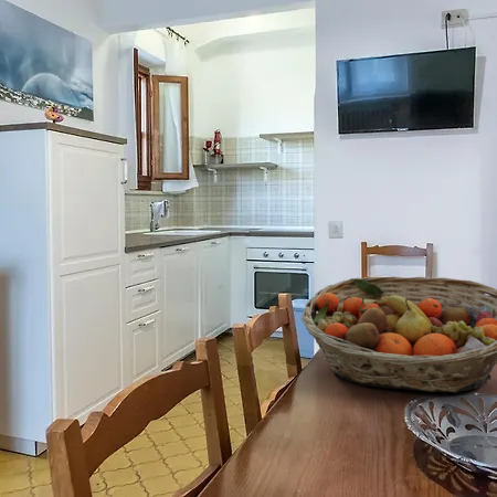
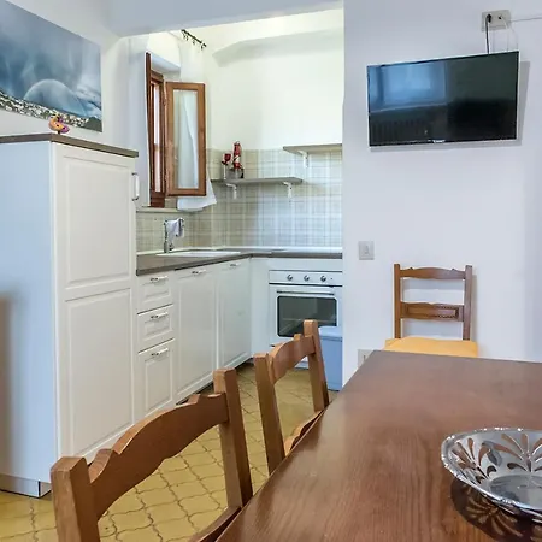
- fruit basket (406, 327)
